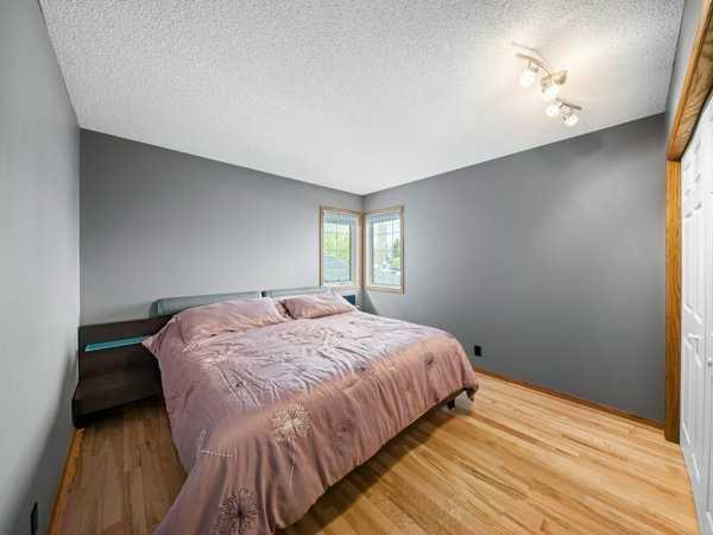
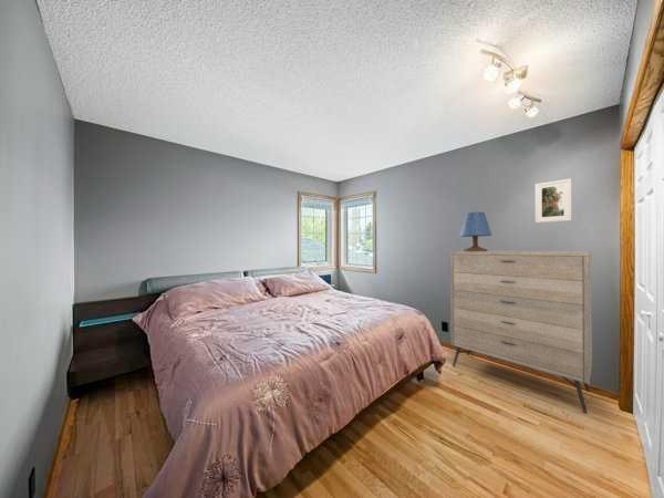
+ table lamp (475, 231)
+ dresser (513, 314)
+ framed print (552, 201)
